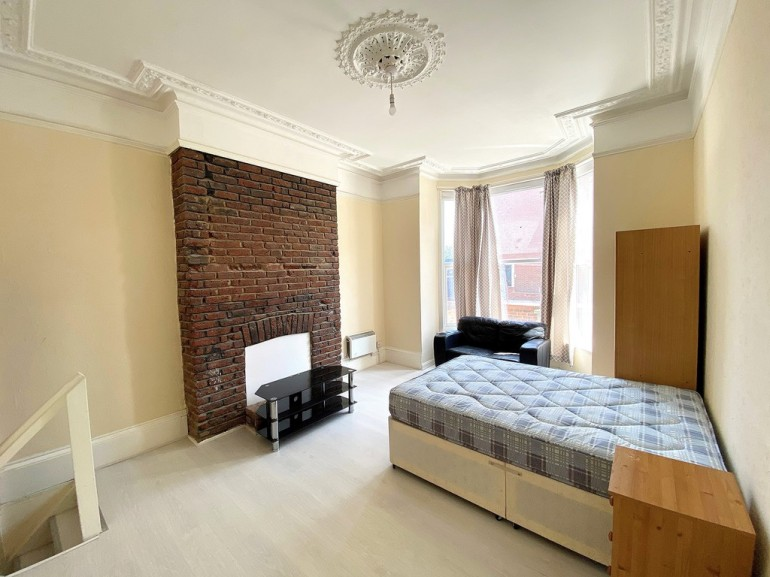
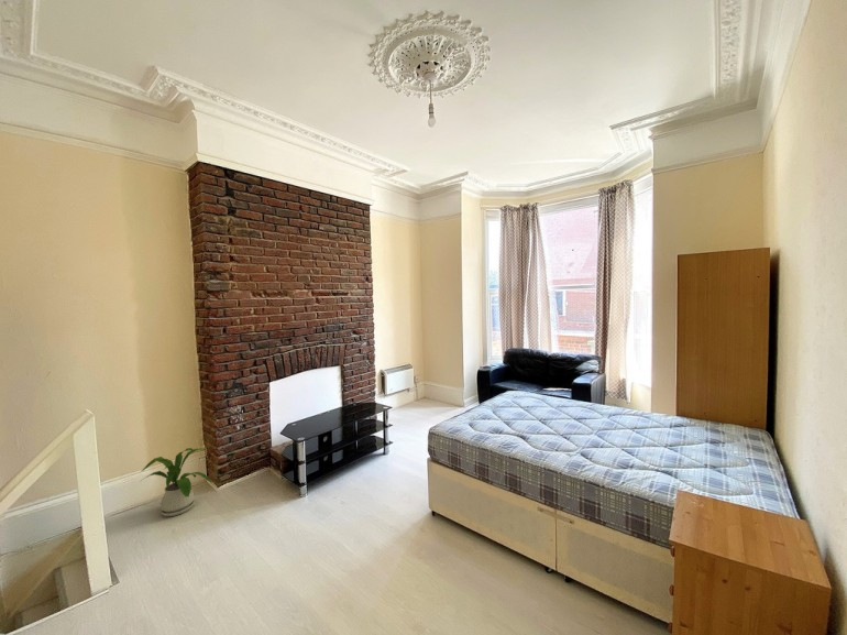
+ house plant (176, 474)
